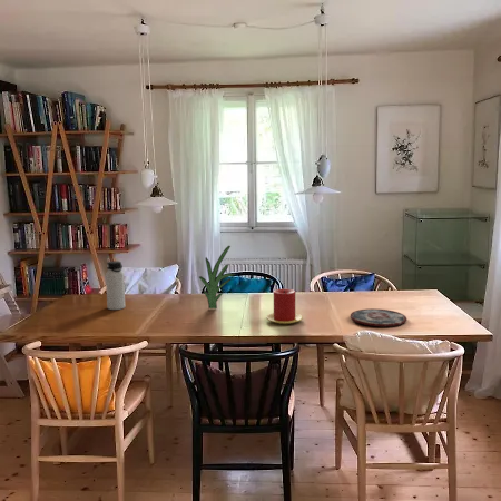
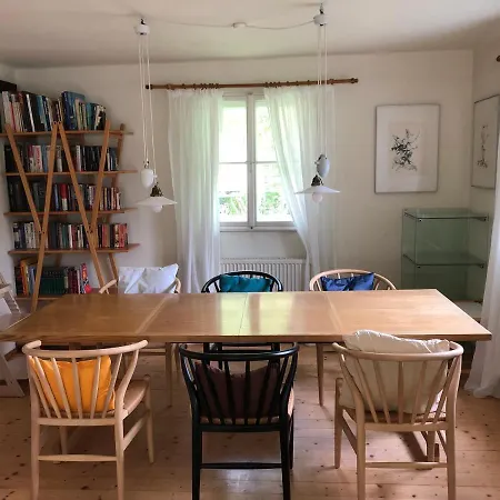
- plant (216, 277)
- water bottle (115, 284)
- candle (284, 305)
- plate (377, 317)
